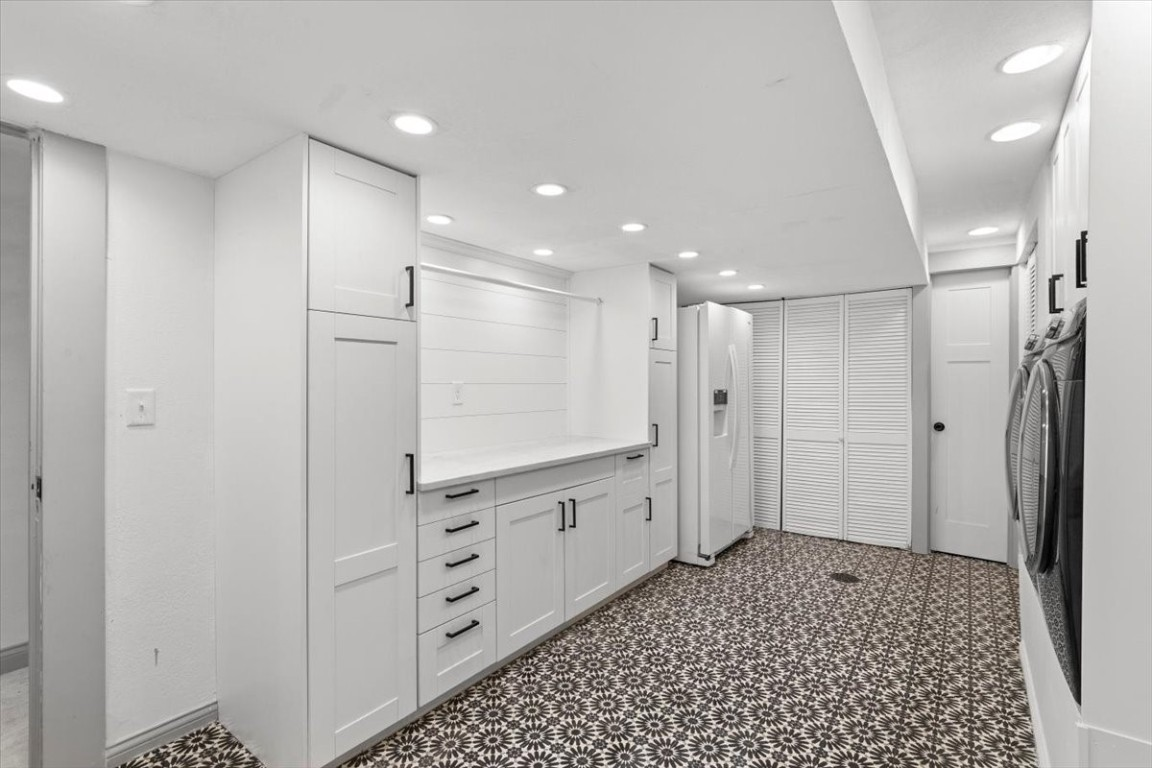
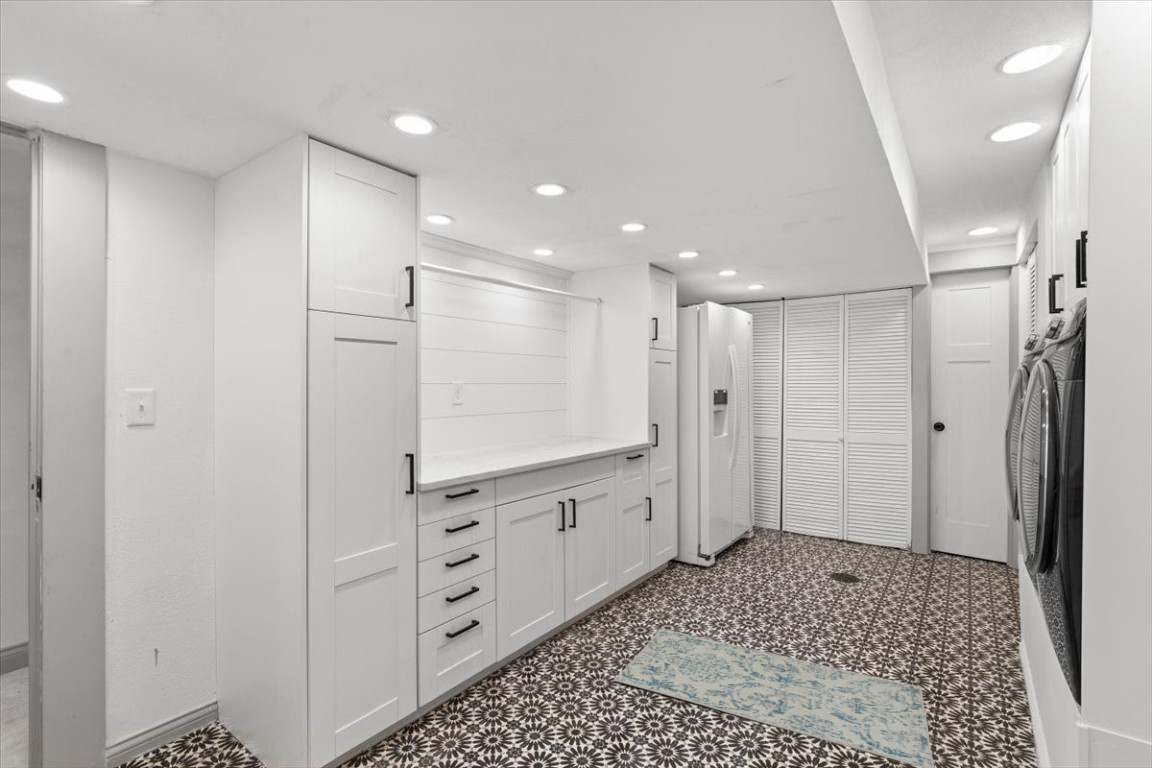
+ rug (766, 683)
